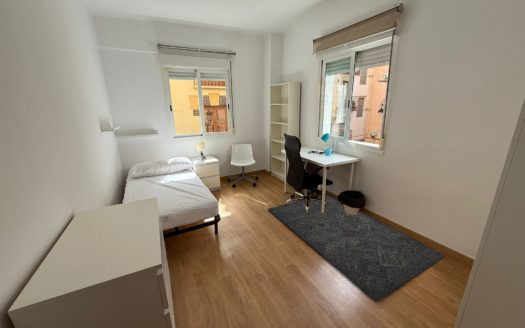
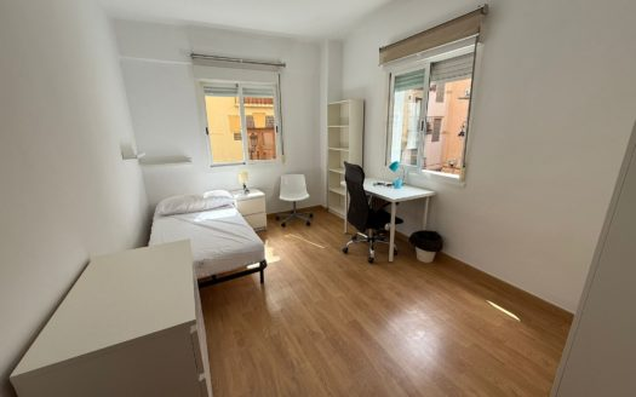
- rug (340, 227)
